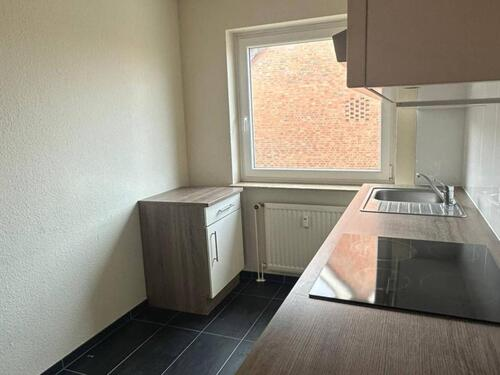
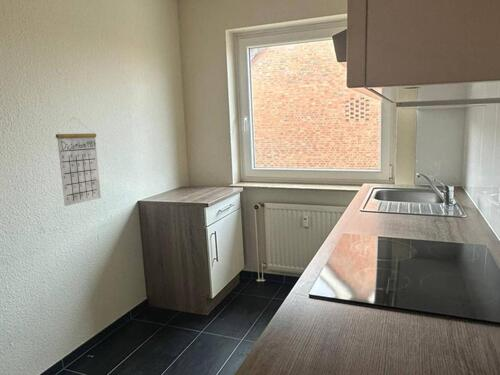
+ calendar (79, 160)
